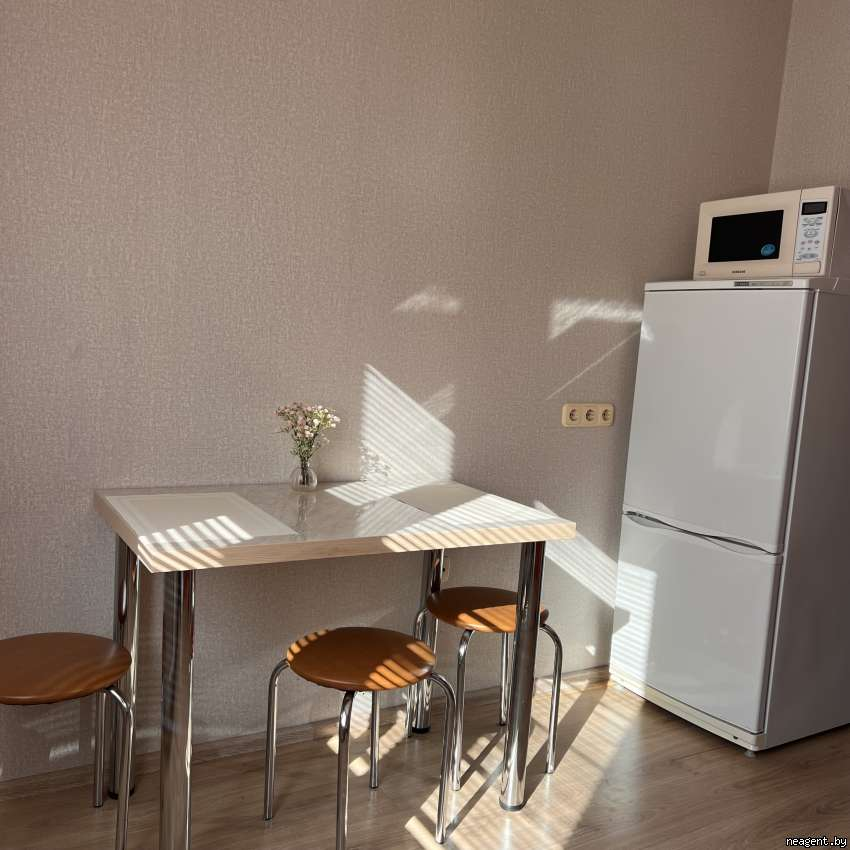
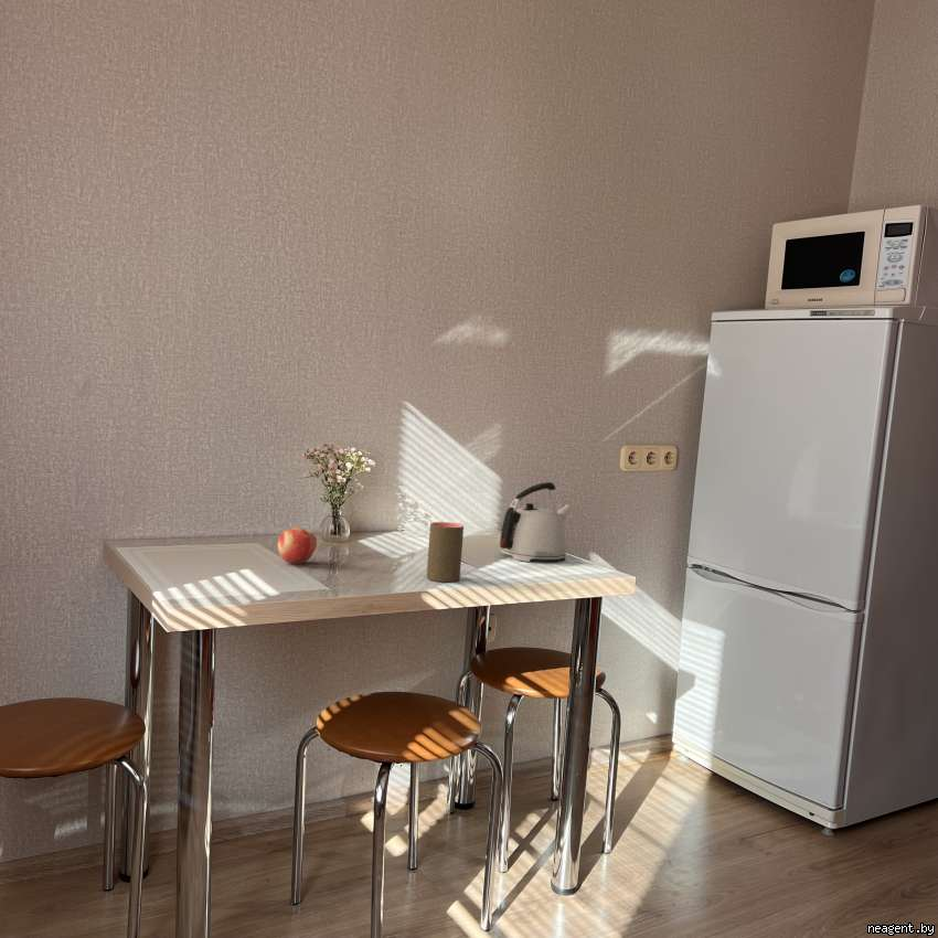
+ fruit (297, 545)
+ kettle (537, 519)
+ cup (445, 551)
